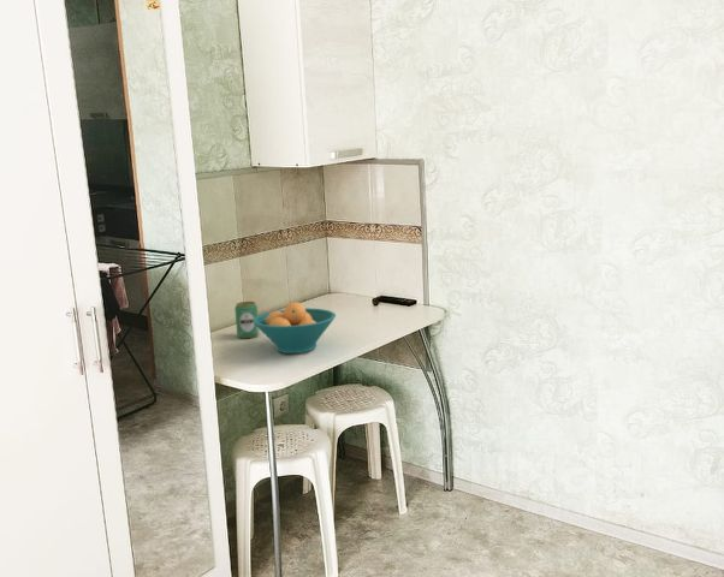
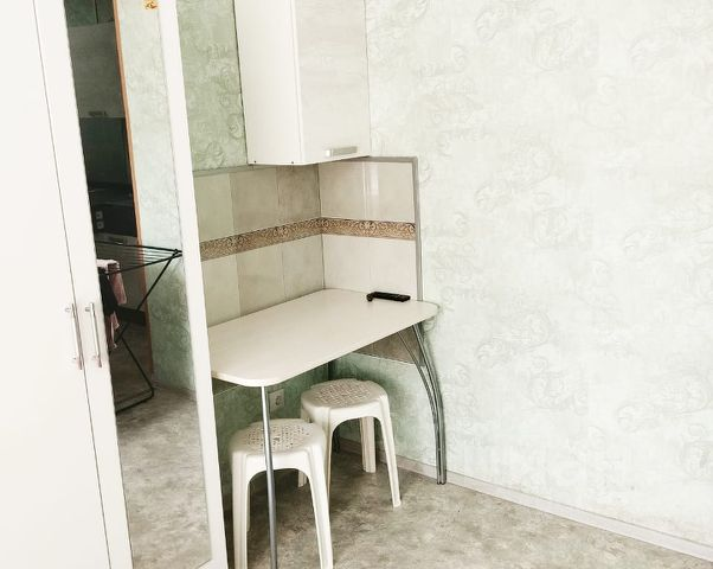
- fruit bowl (295, 326)
- beverage can (247, 319)
